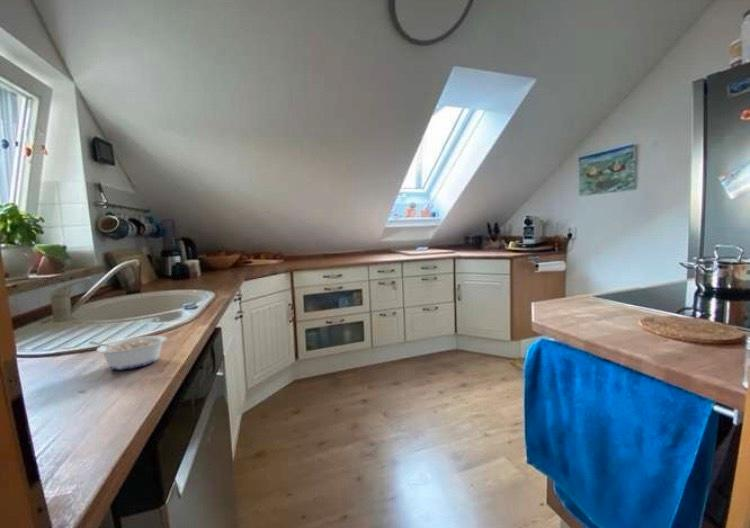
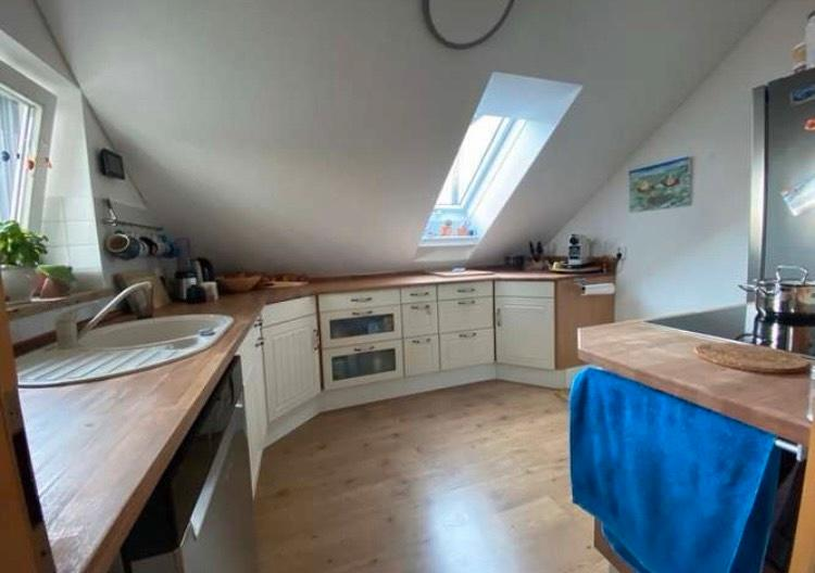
- legume (131, 351)
